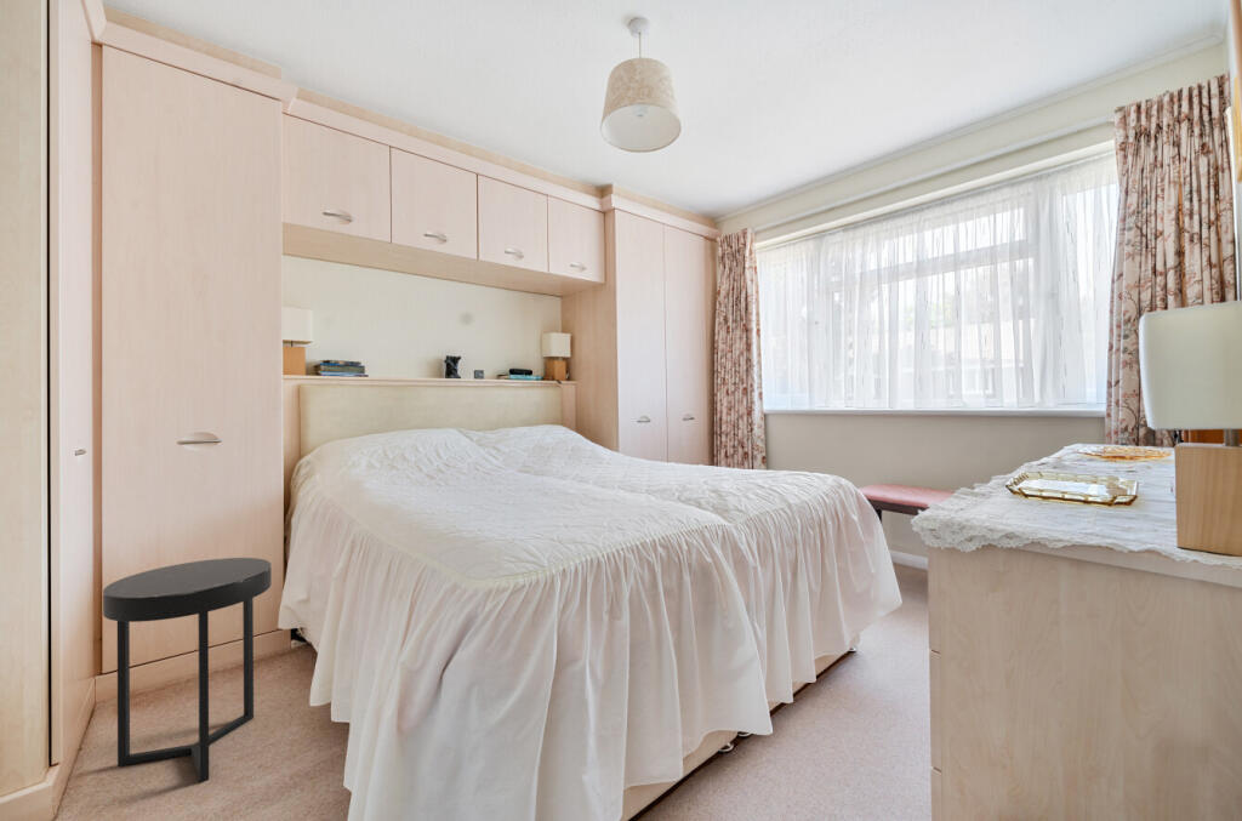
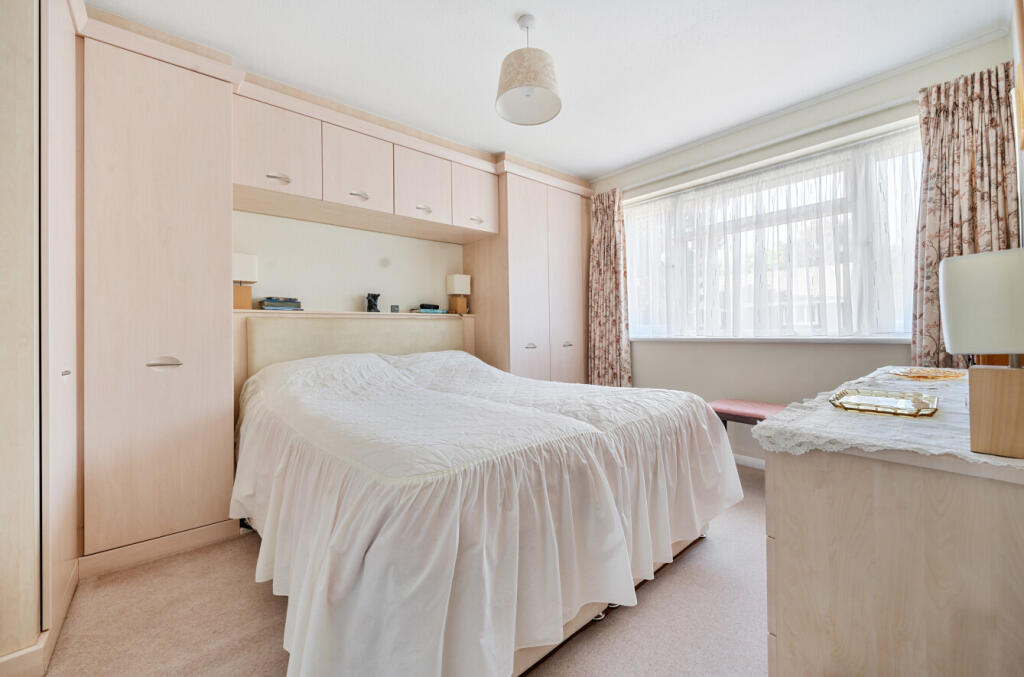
- side table (199, 663)
